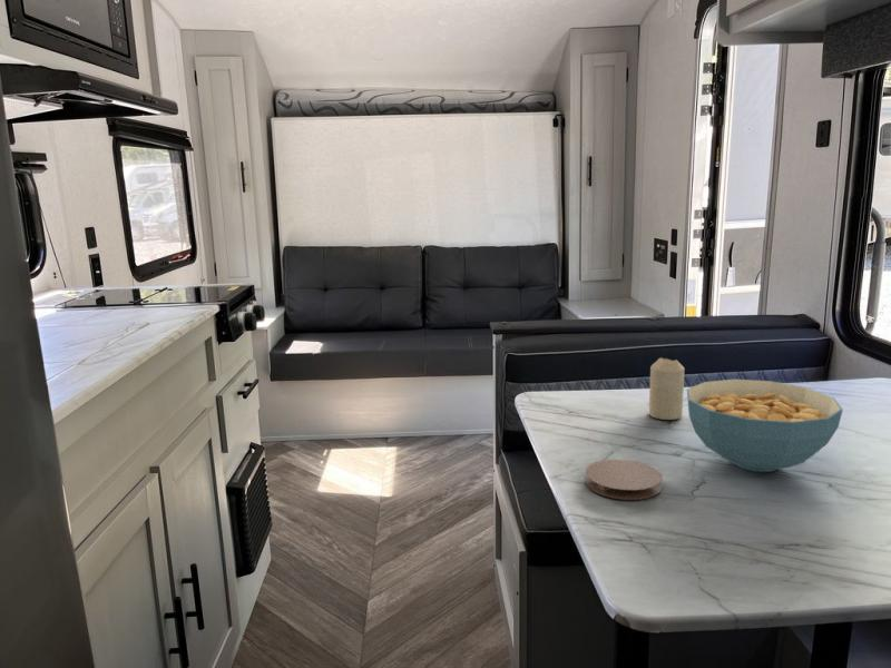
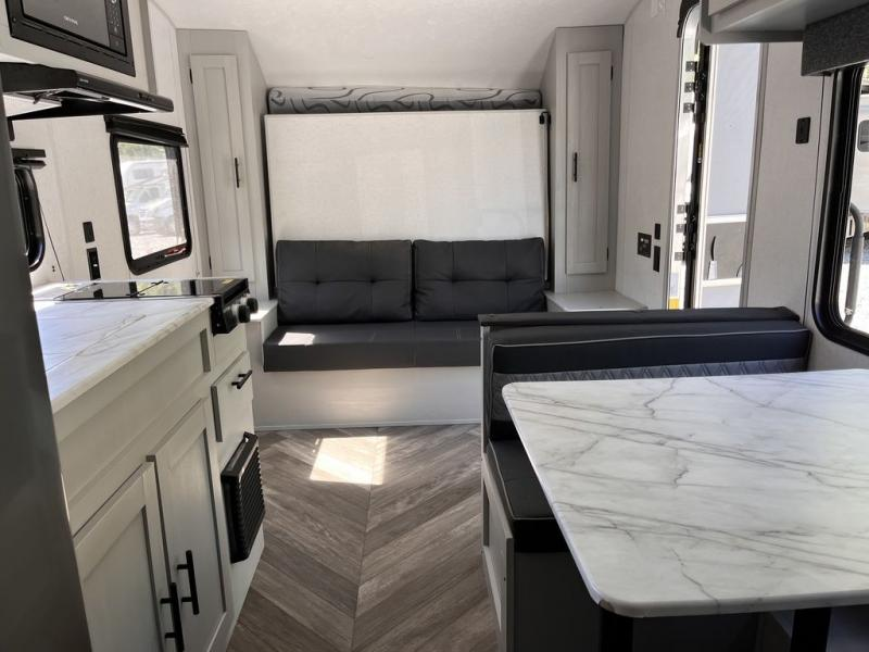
- cereal bowl (757, 431)
- candle (666, 387)
- coaster (623, 478)
